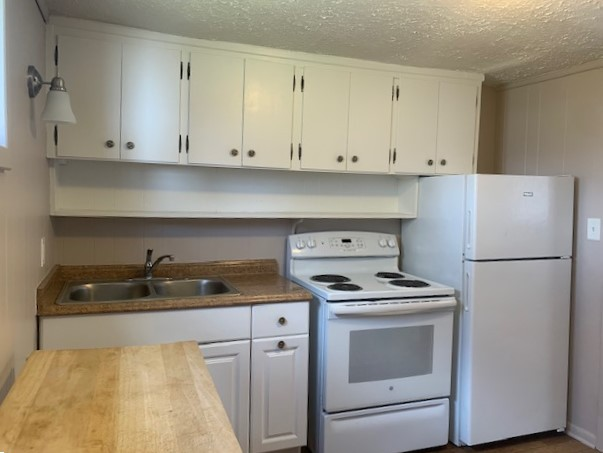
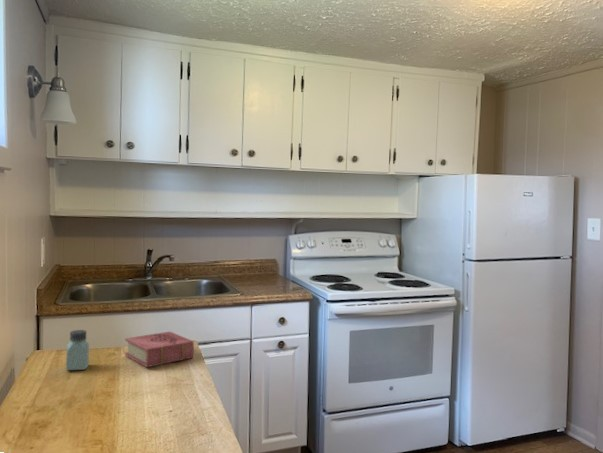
+ saltshaker (77, 349)
+ book (159, 348)
